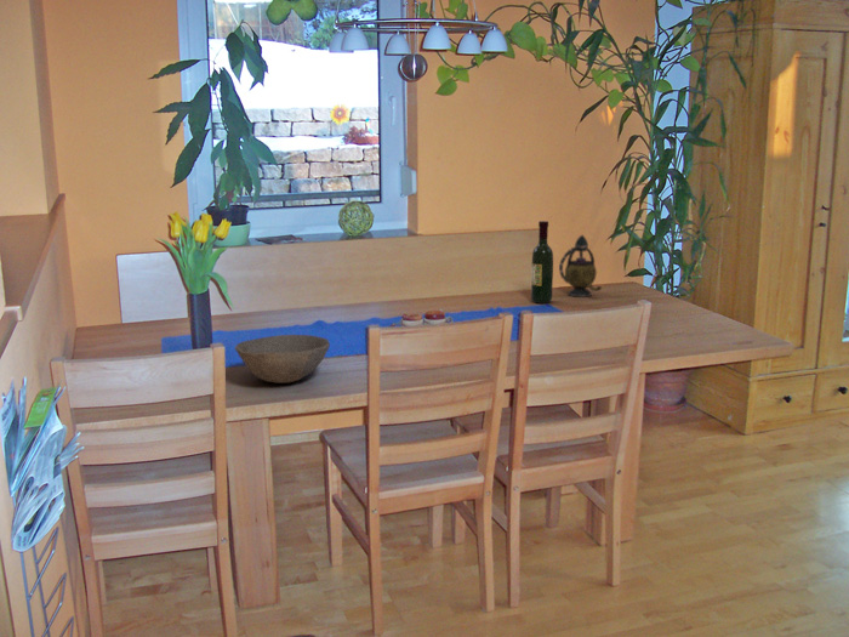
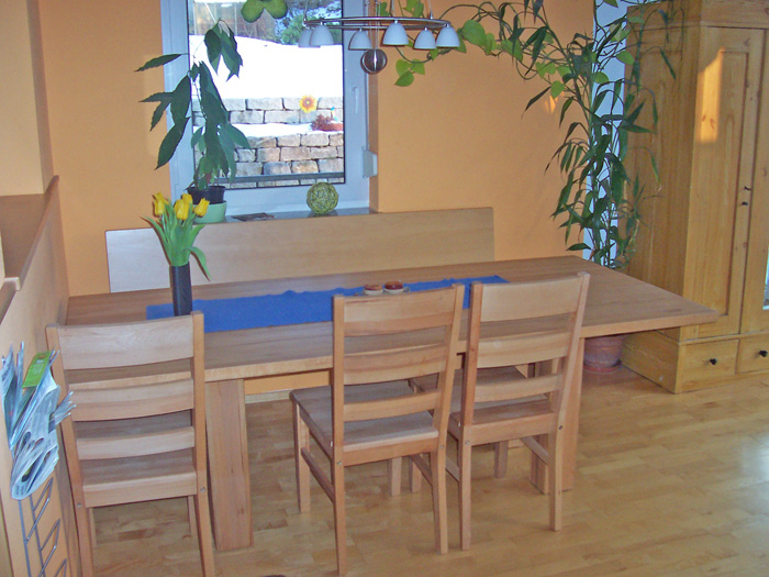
- wine bottle (542, 261)
- bowl (281, 359)
- teapot (585, 266)
